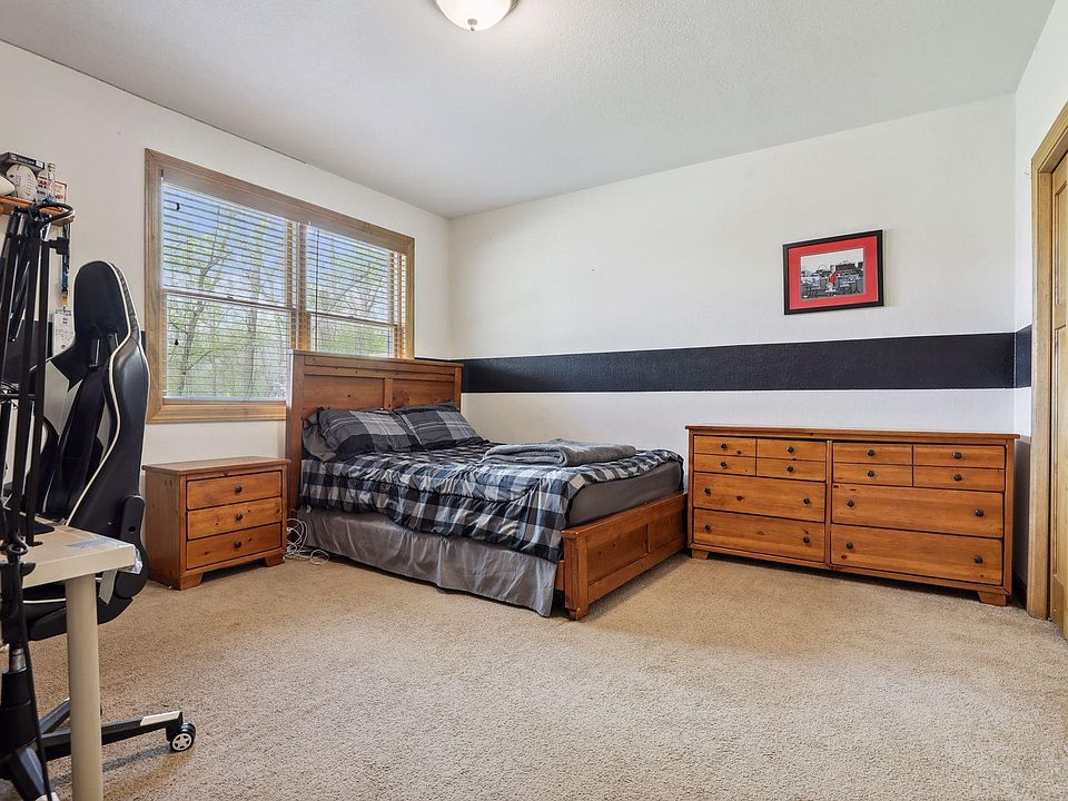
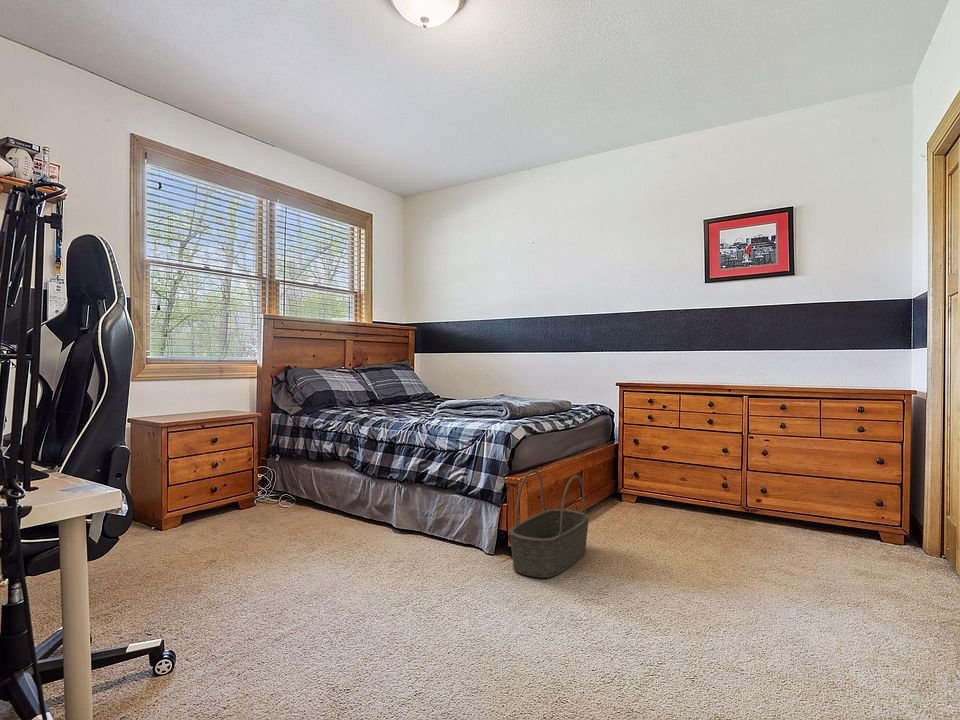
+ basket (551, 516)
